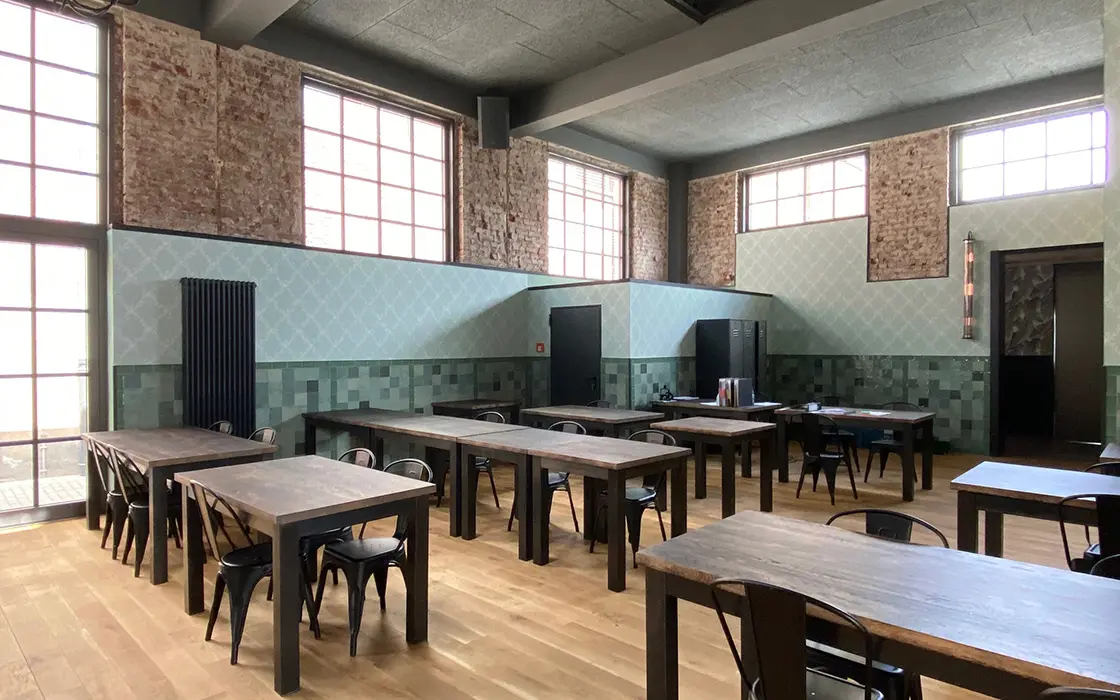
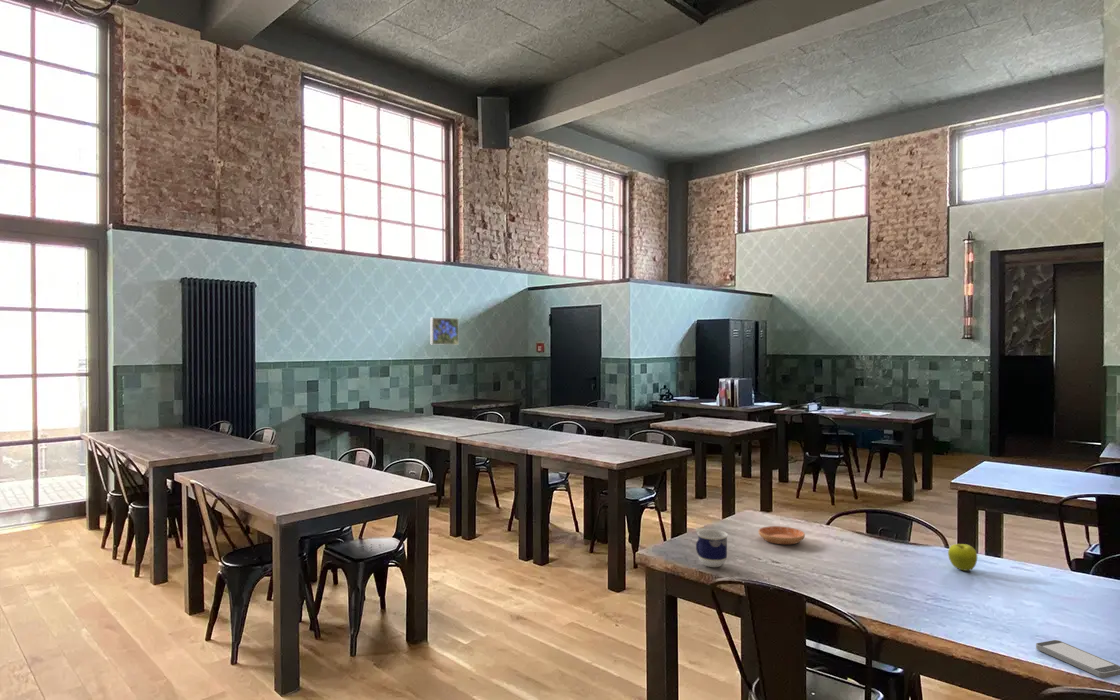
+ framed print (444, 331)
+ cup (709, 549)
+ saucer (781, 535)
+ fruit (962, 557)
+ smartphone (1078, 657)
